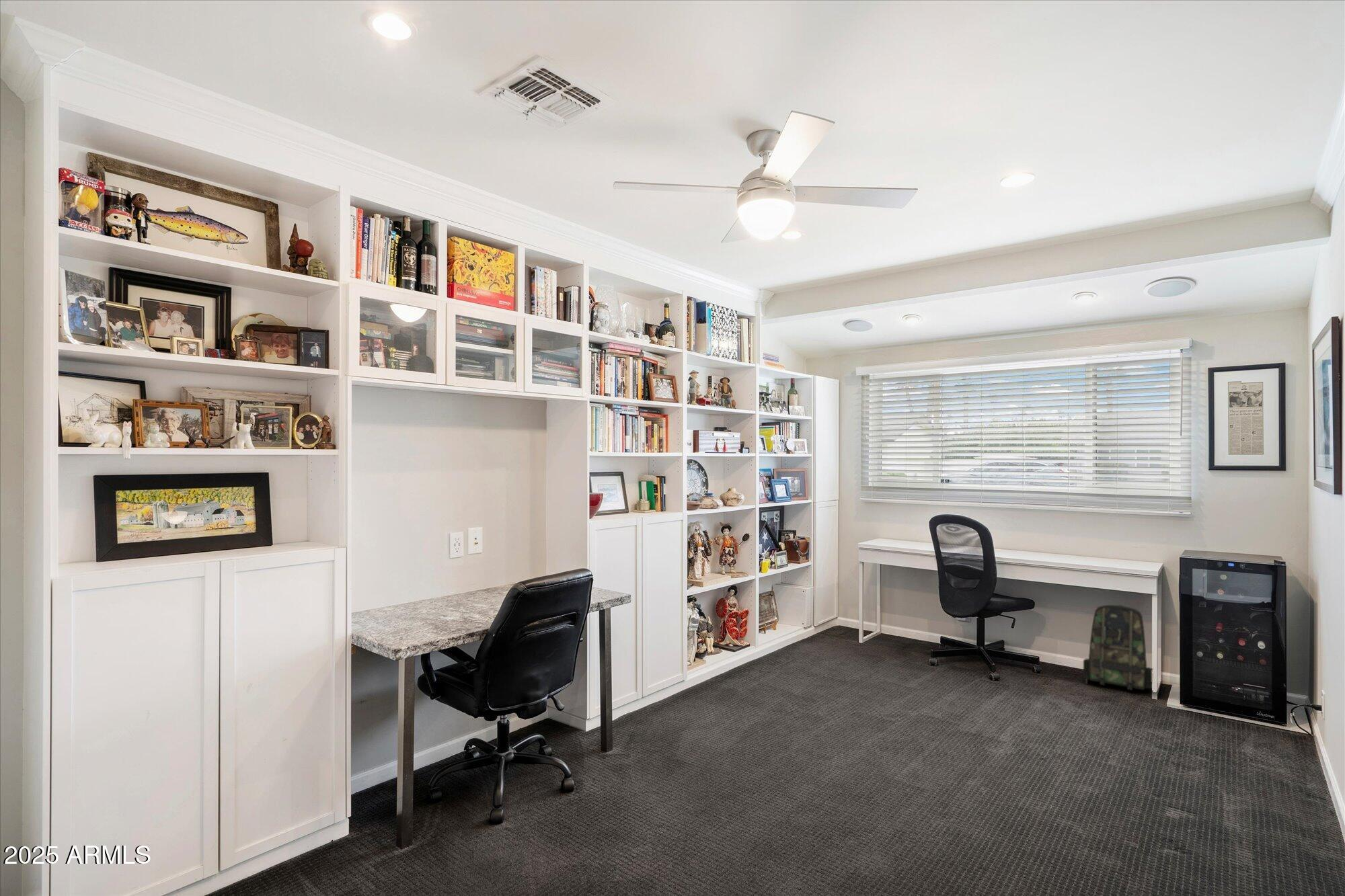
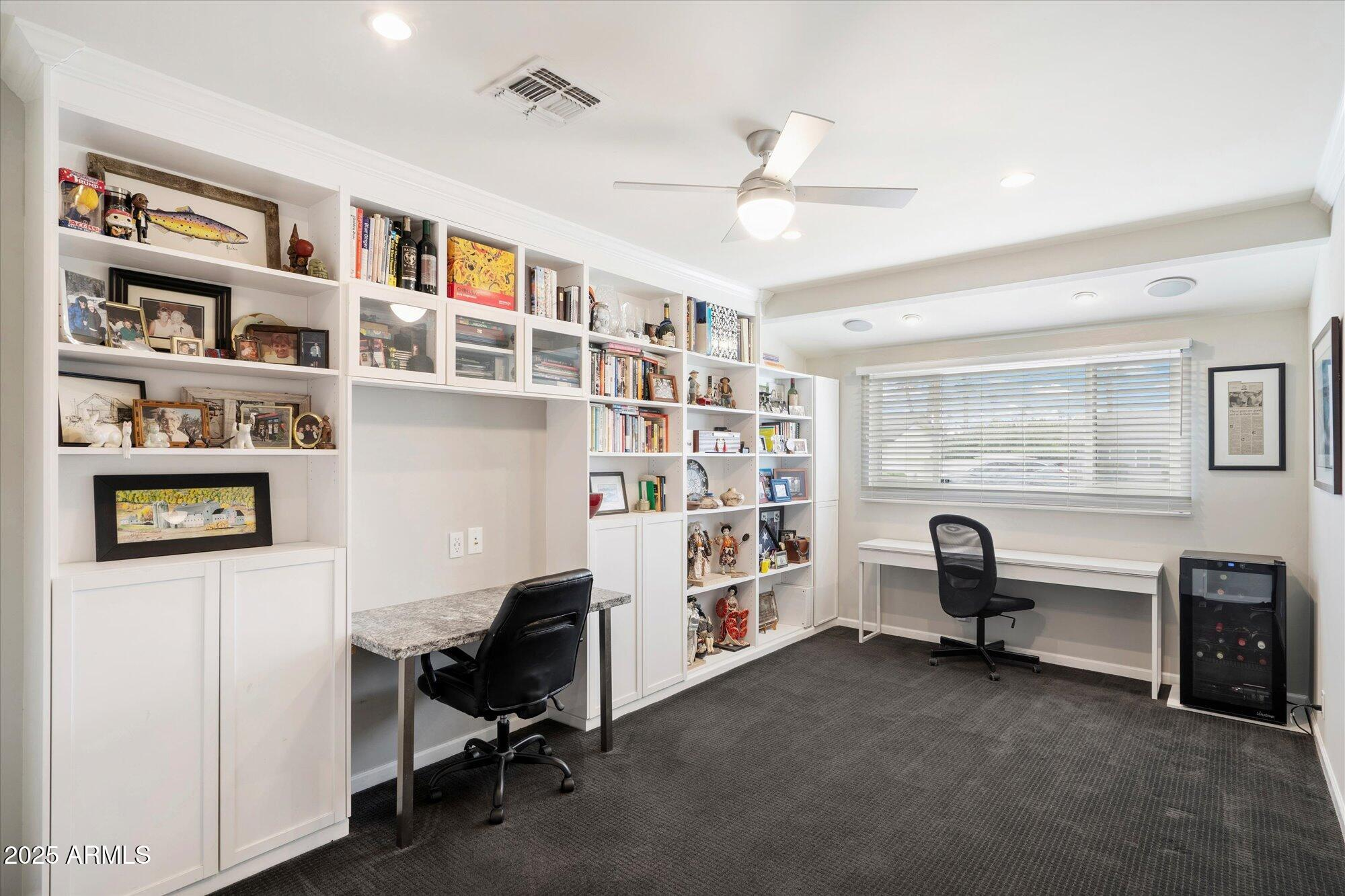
- backpack (1118, 644)
